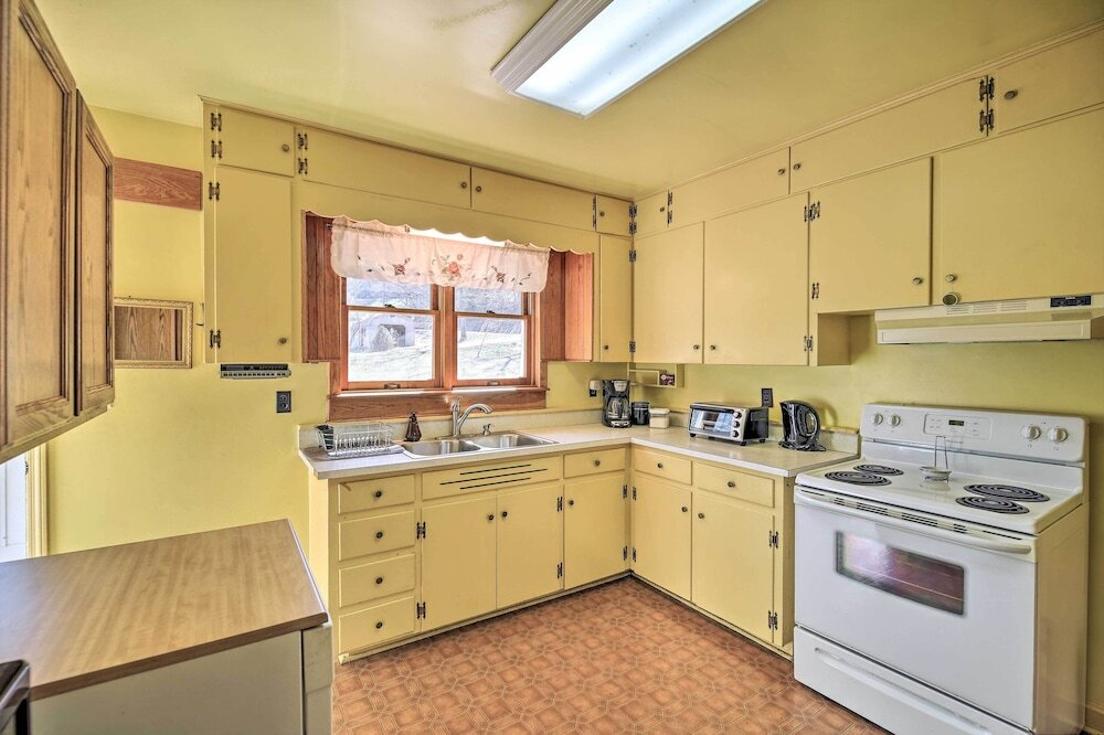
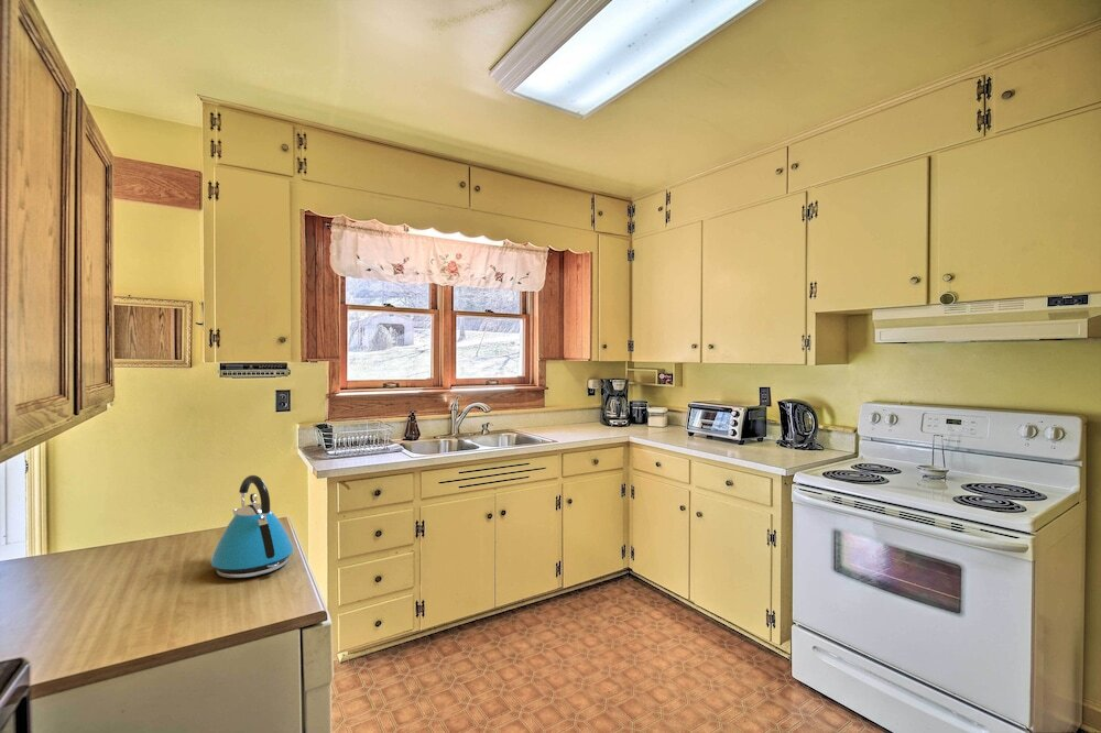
+ kettle (254, 521)
